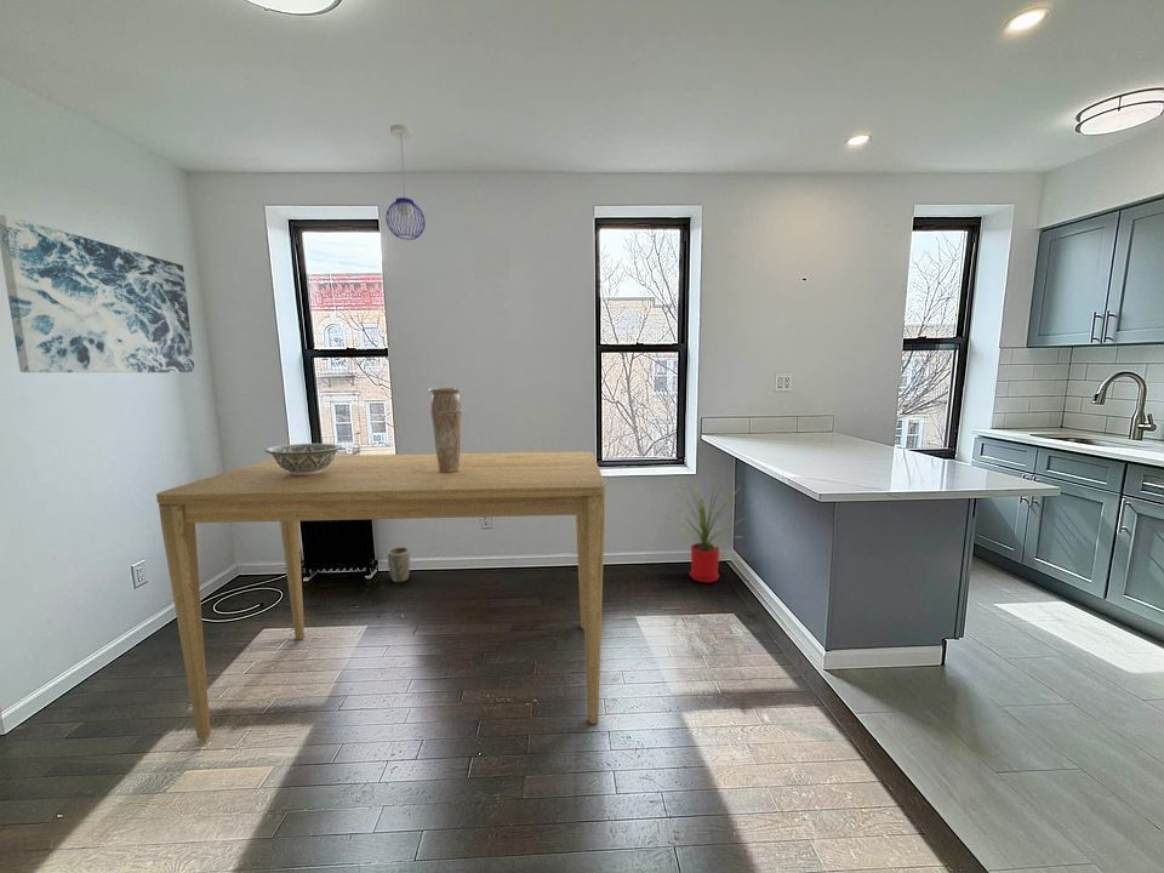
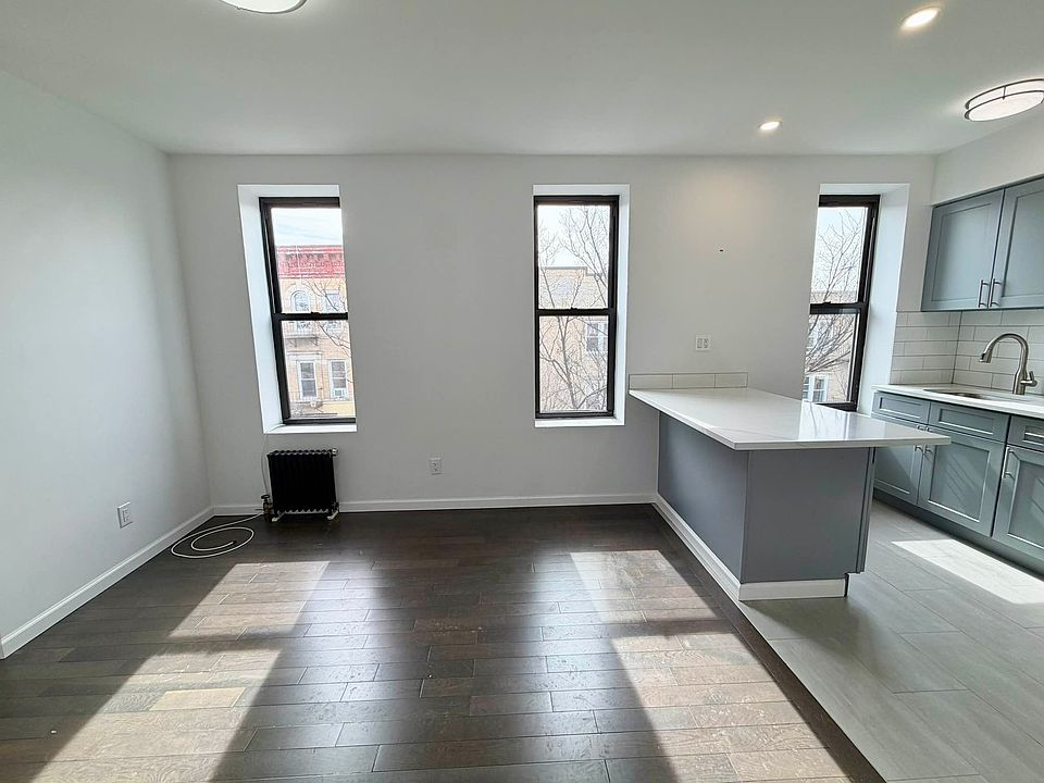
- decorative bowl (306, 458)
- dining table (415, 518)
- house plant (704, 527)
- pendant light (404, 183)
- plant pot (399, 564)
- wall art (114, 309)
- vase (446, 429)
